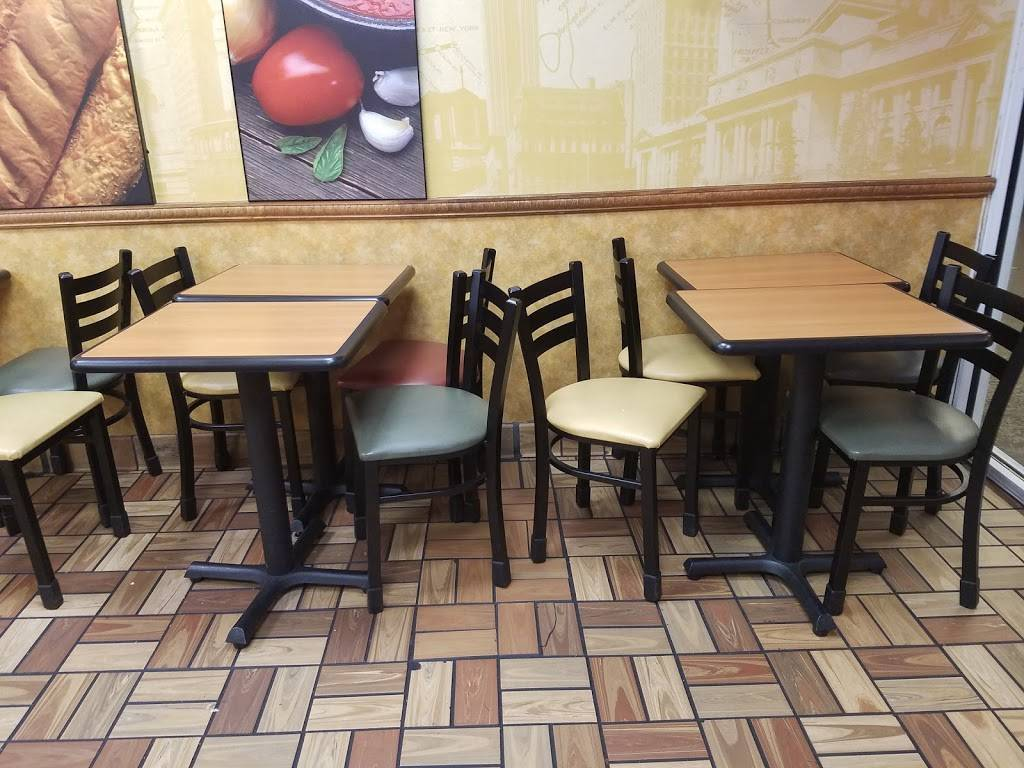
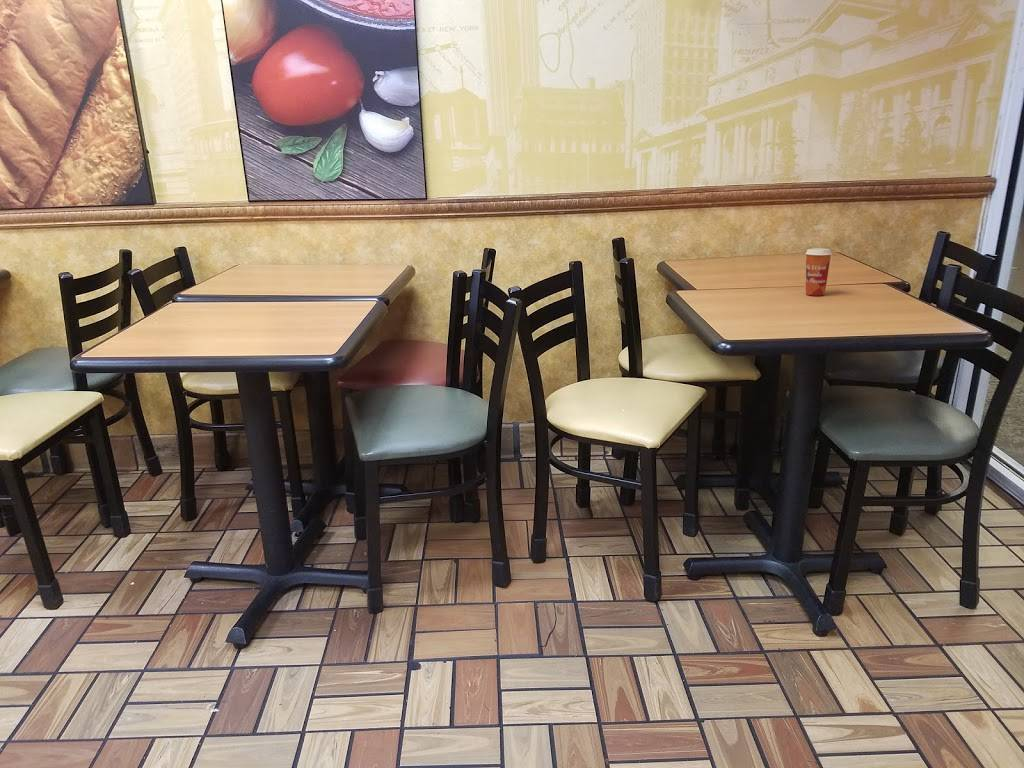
+ paper cup (817, 271)
